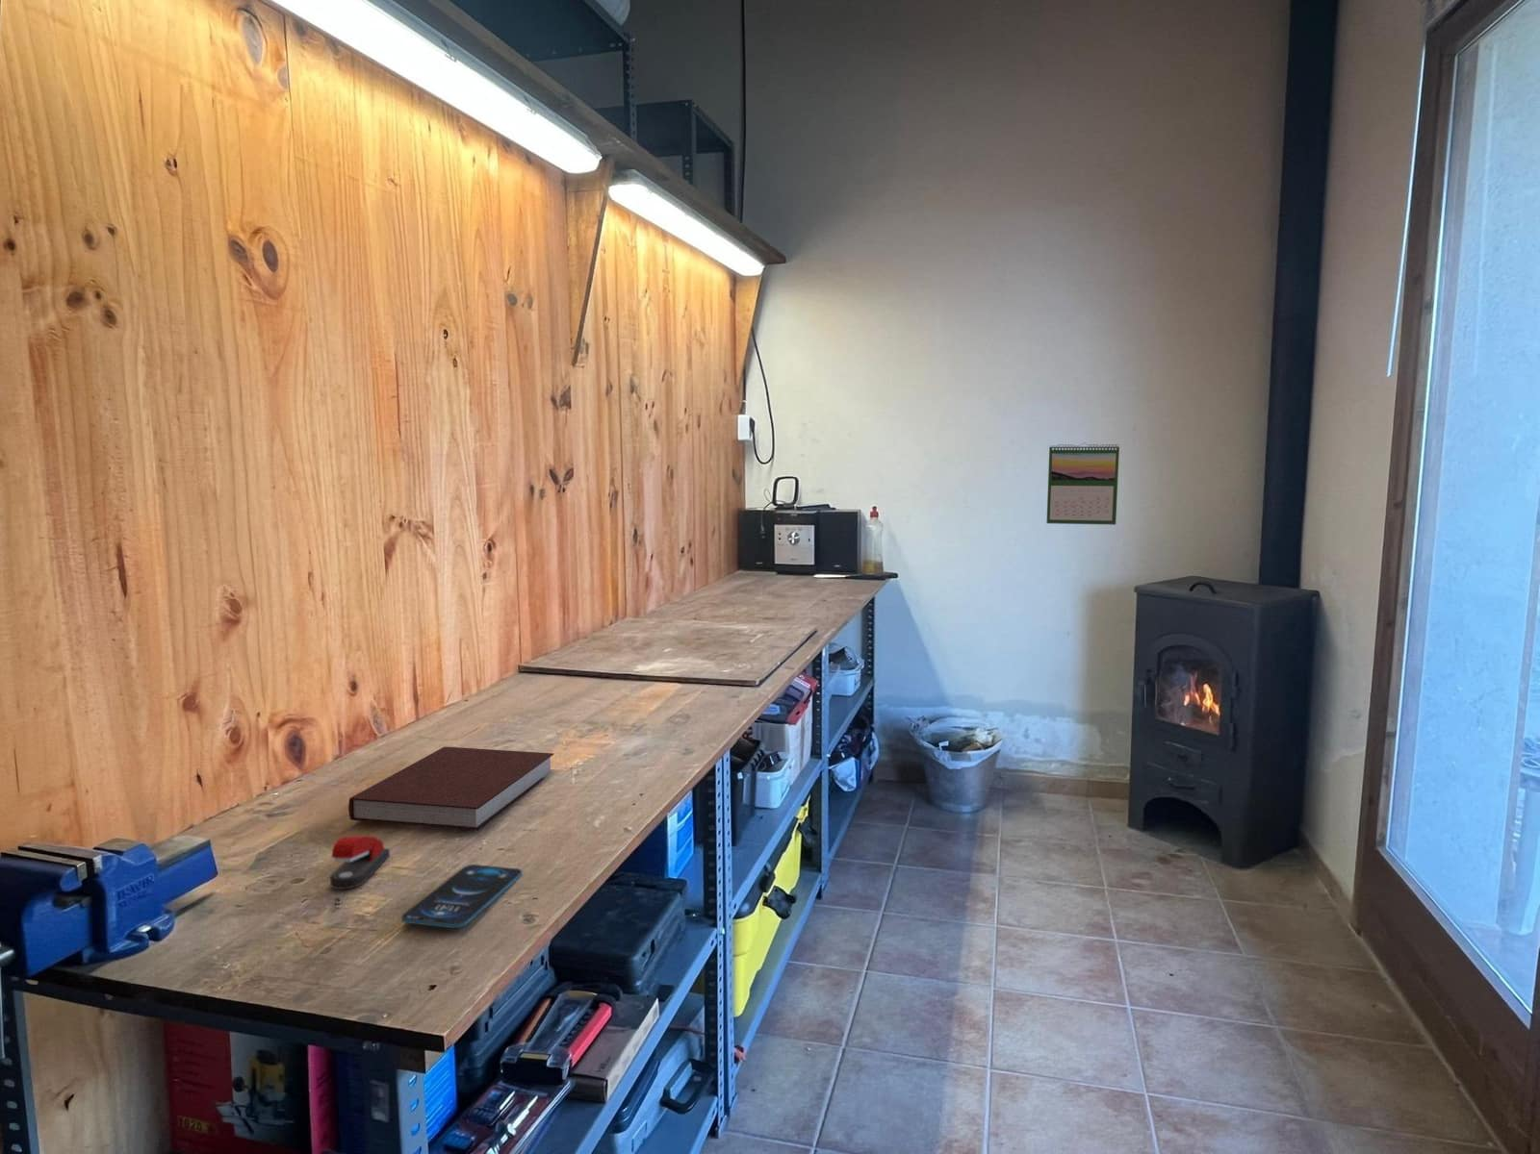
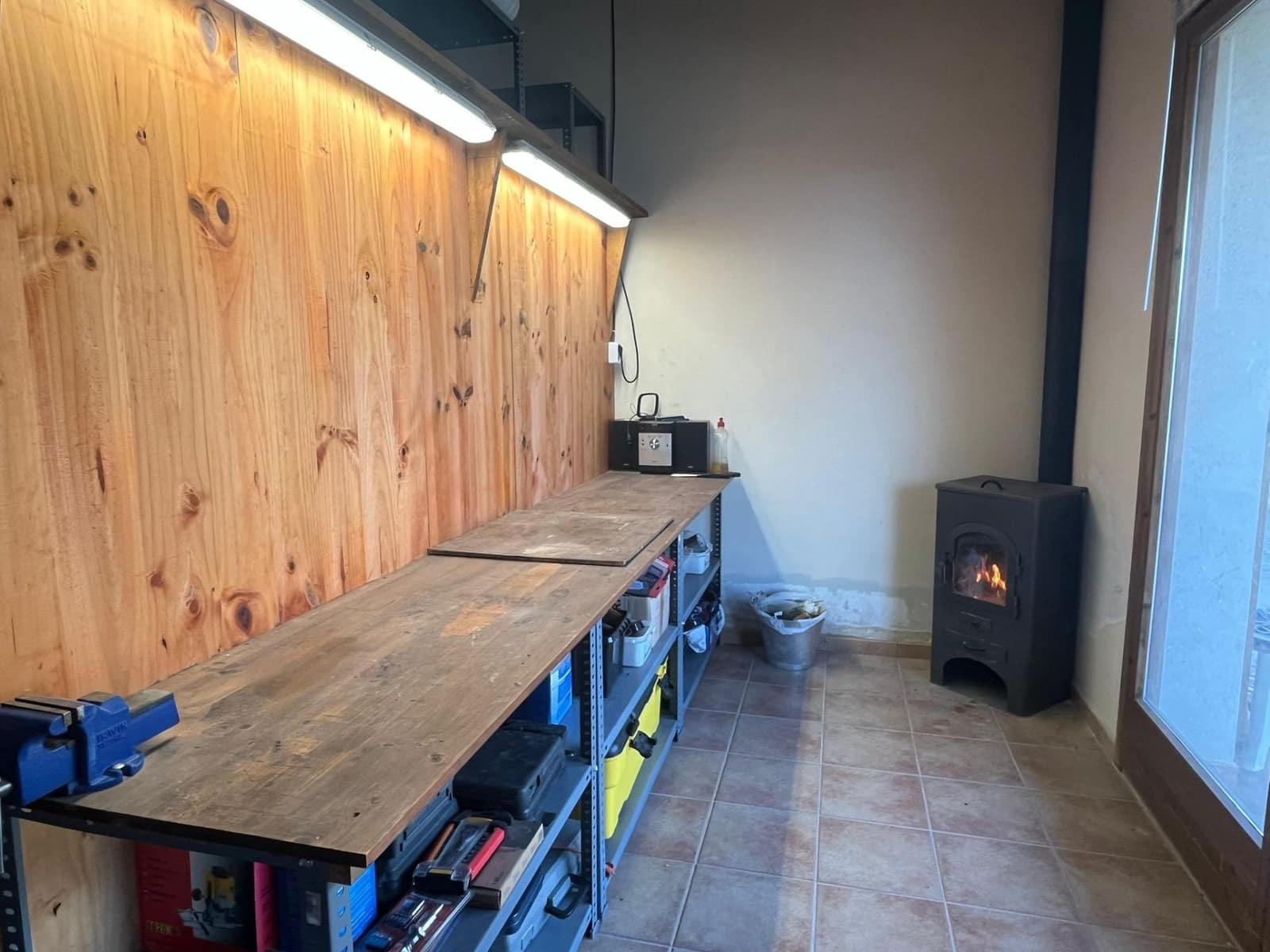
- calendar (1082, 482)
- stapler (357, 851)
- smartphone (464, 893)
- notebook (460, 784)
